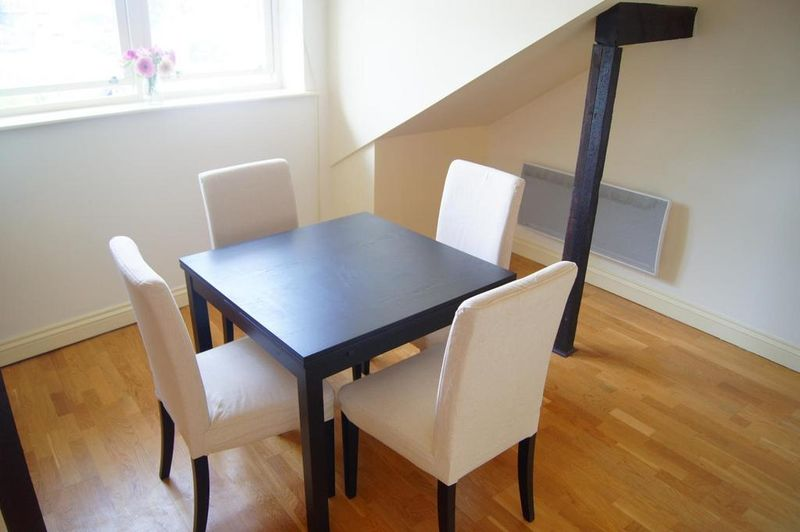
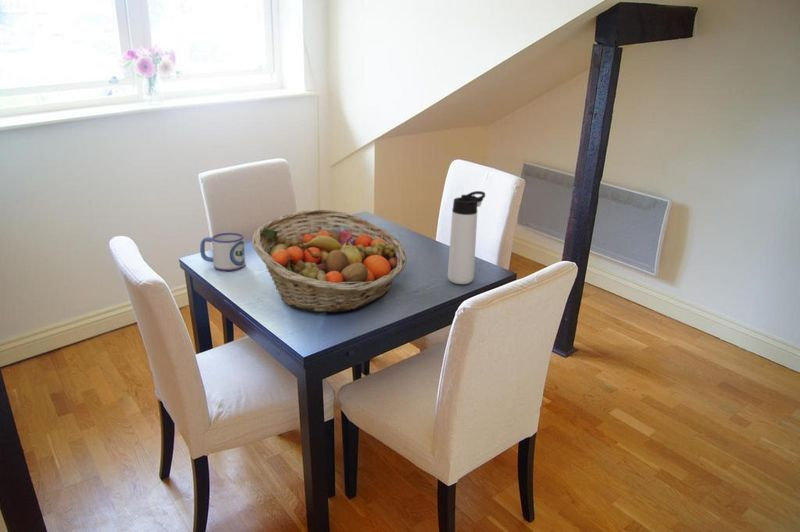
+ fruit basket (332, 258)
+ mug (222, 251)
+ thermos bottle (467, 237)
